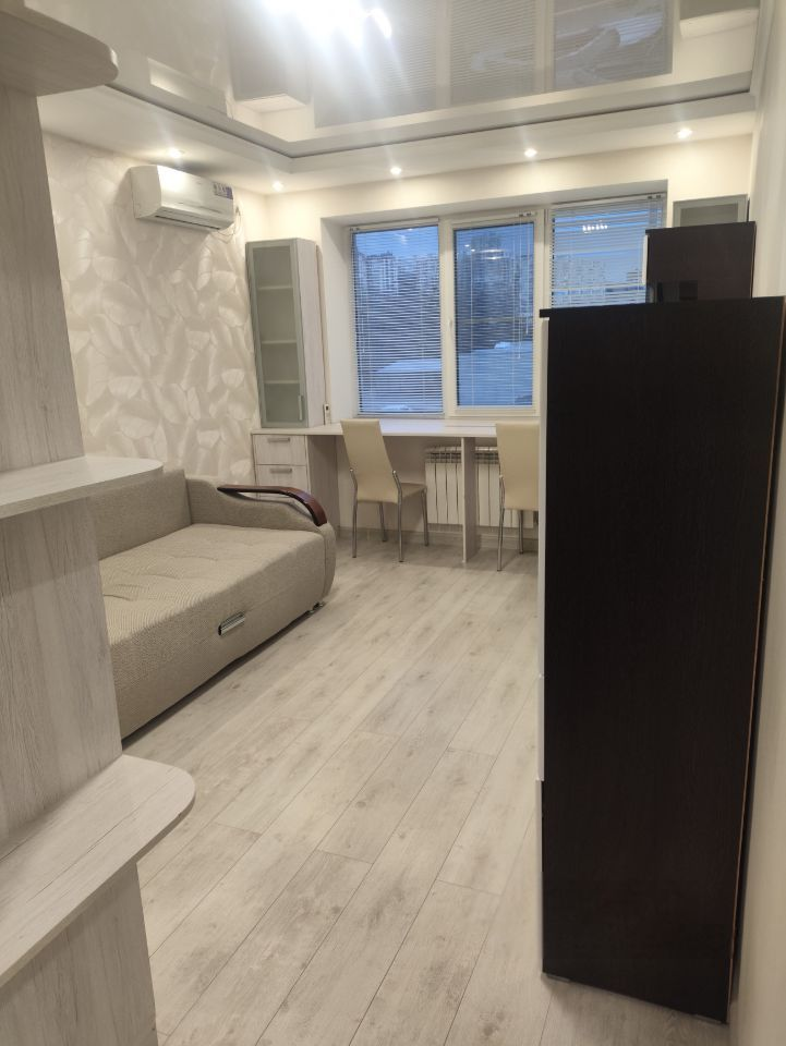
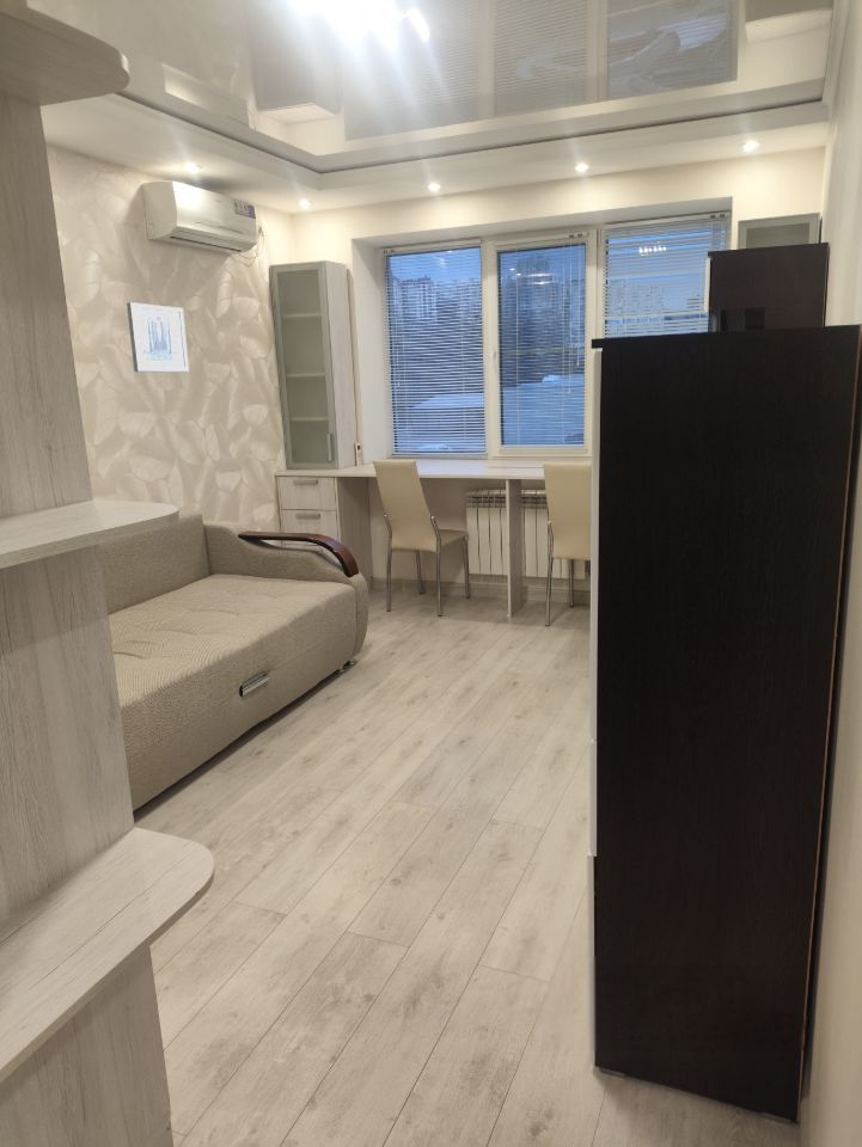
+ wall art (159, 338)
